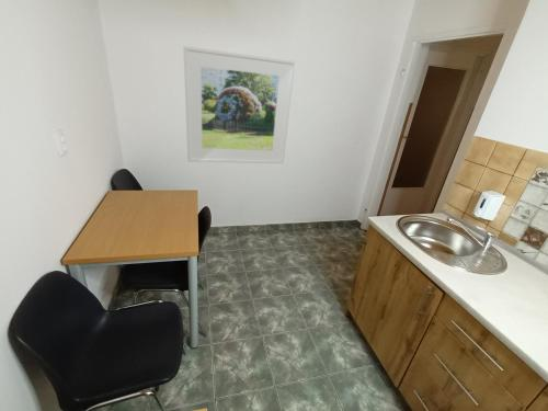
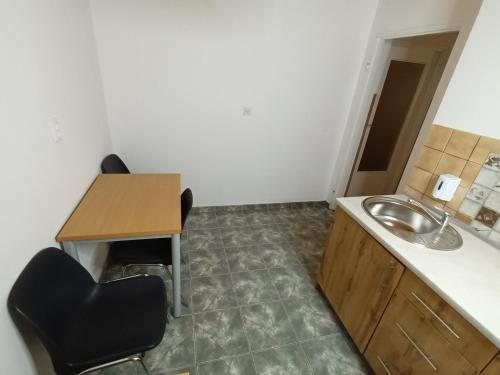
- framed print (239, 112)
